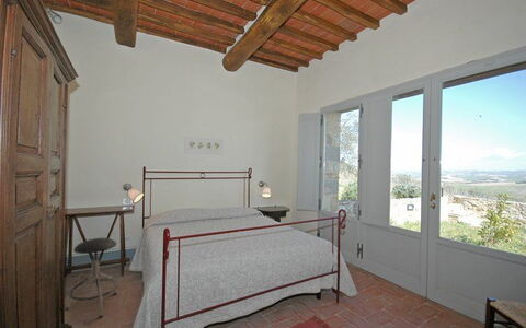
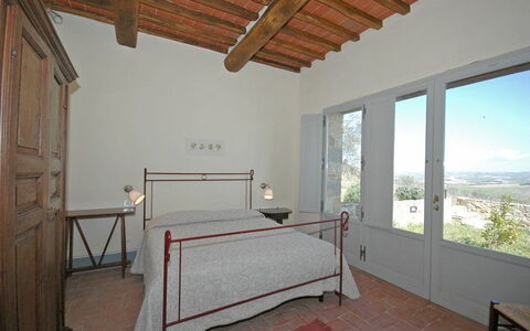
- stool (95, 273)
